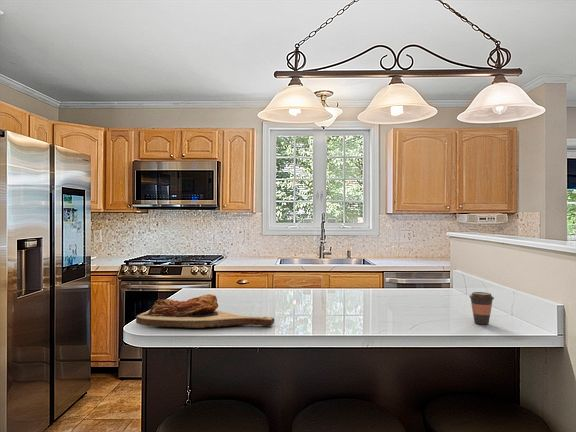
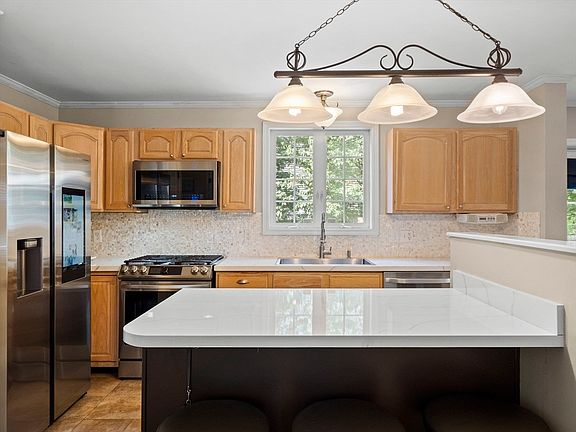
- coffee cup (481, 308)
- cutting board (207, 309)
